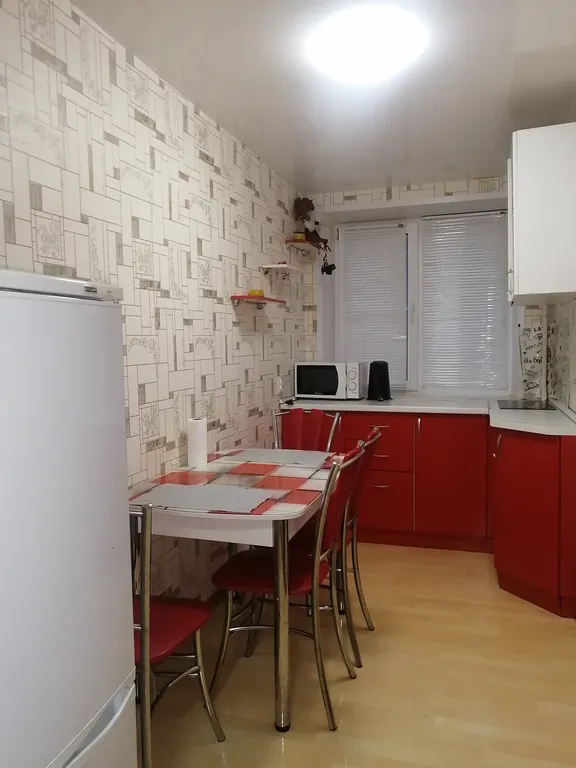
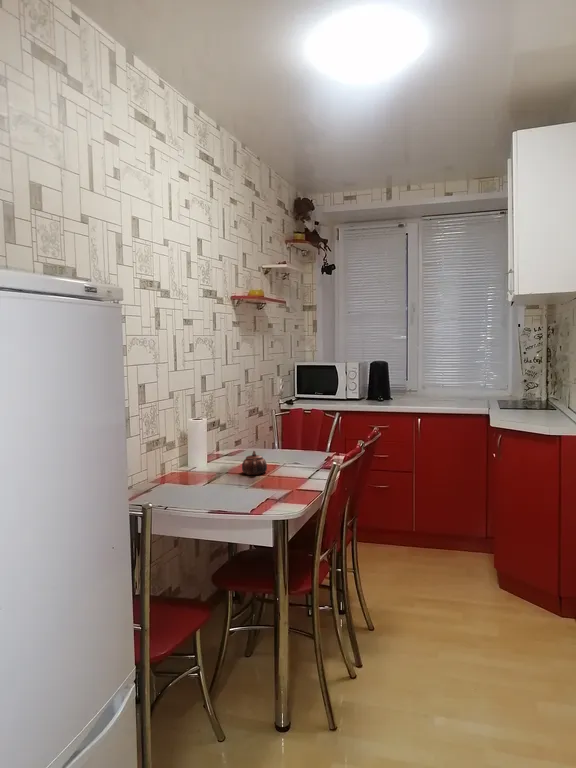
+ teapot (254, 462)
